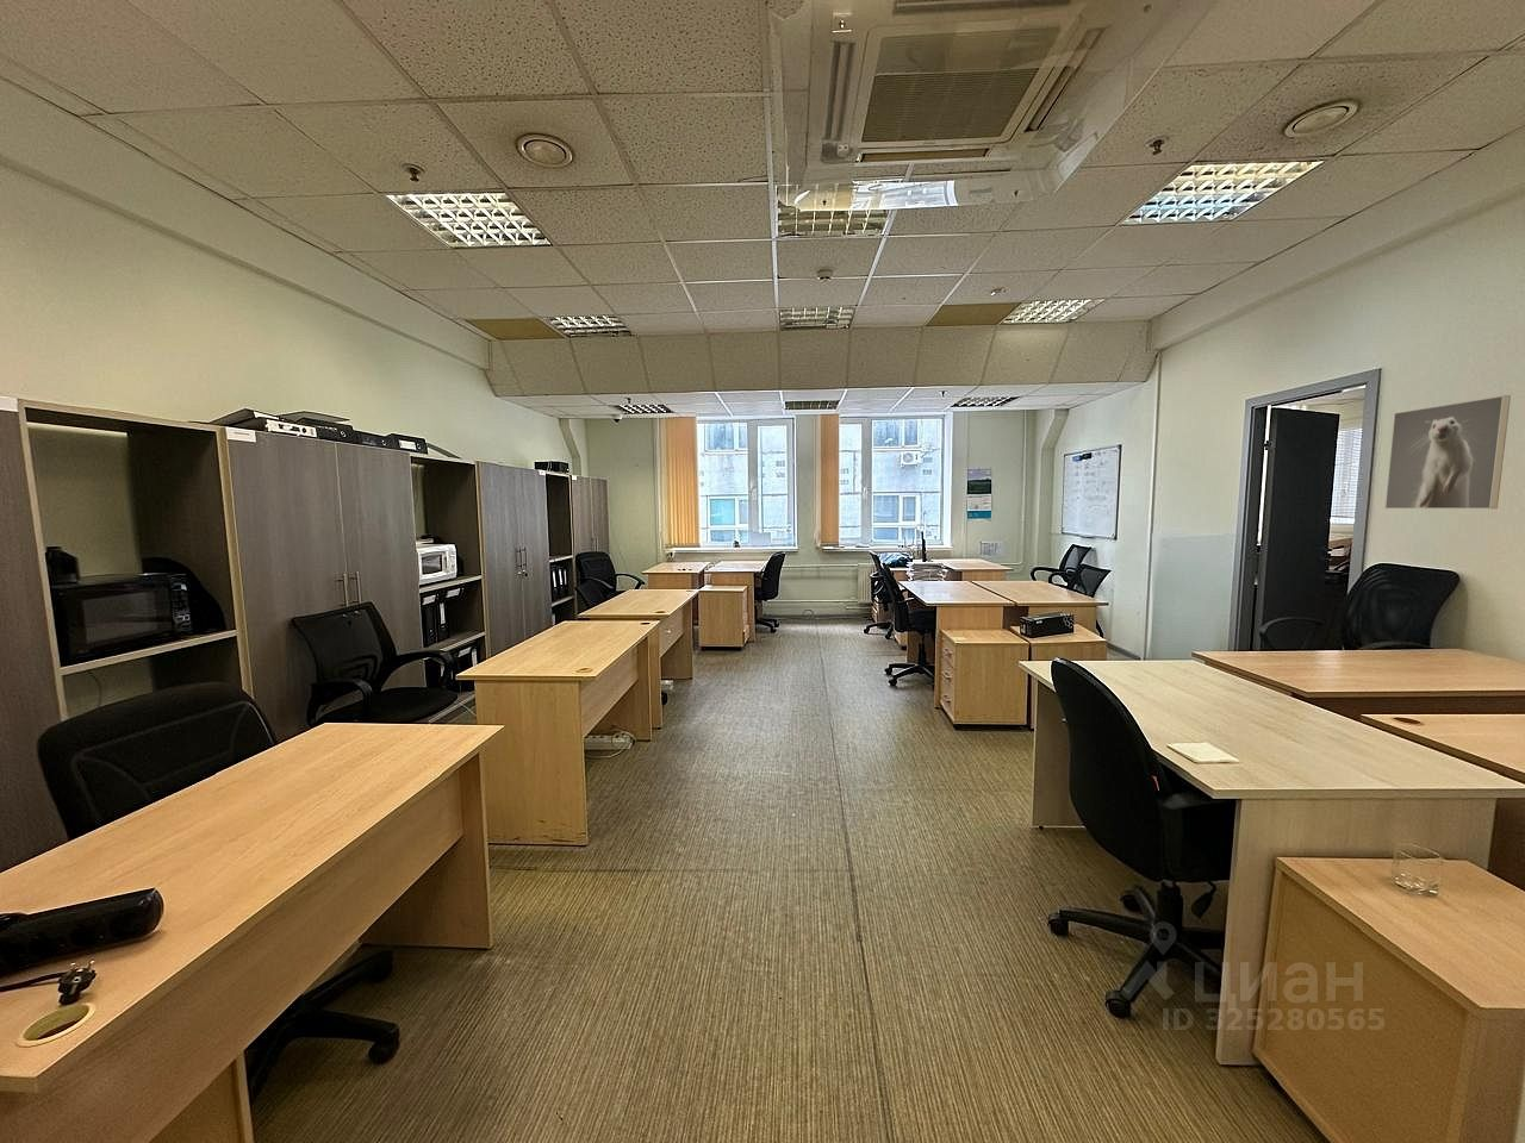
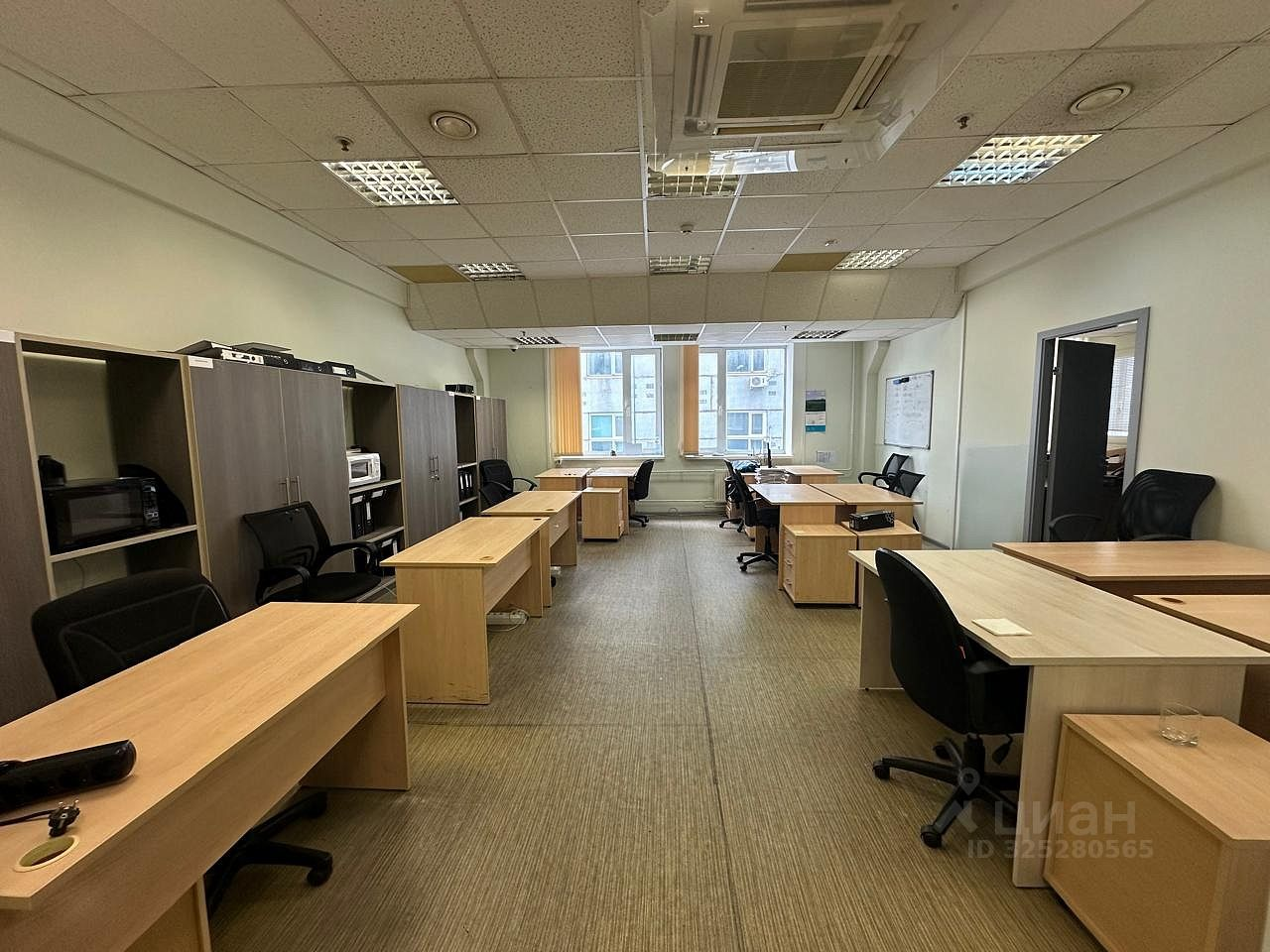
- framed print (1442, 457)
